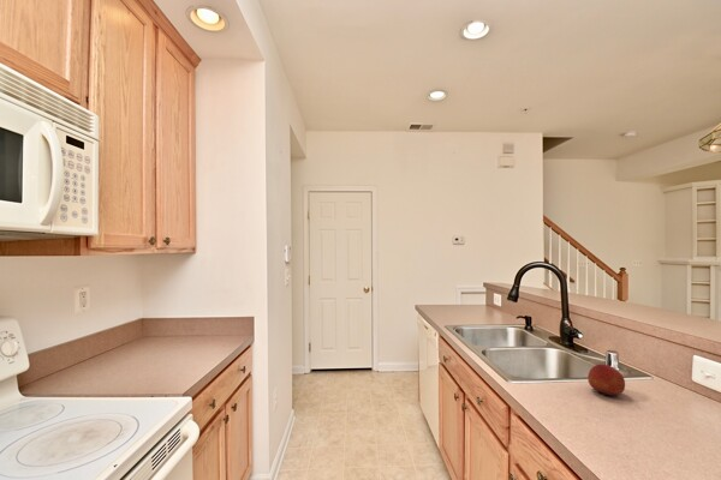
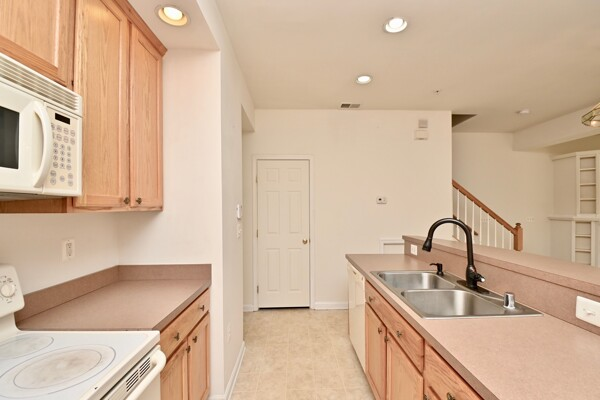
- fruit (606, 378)
